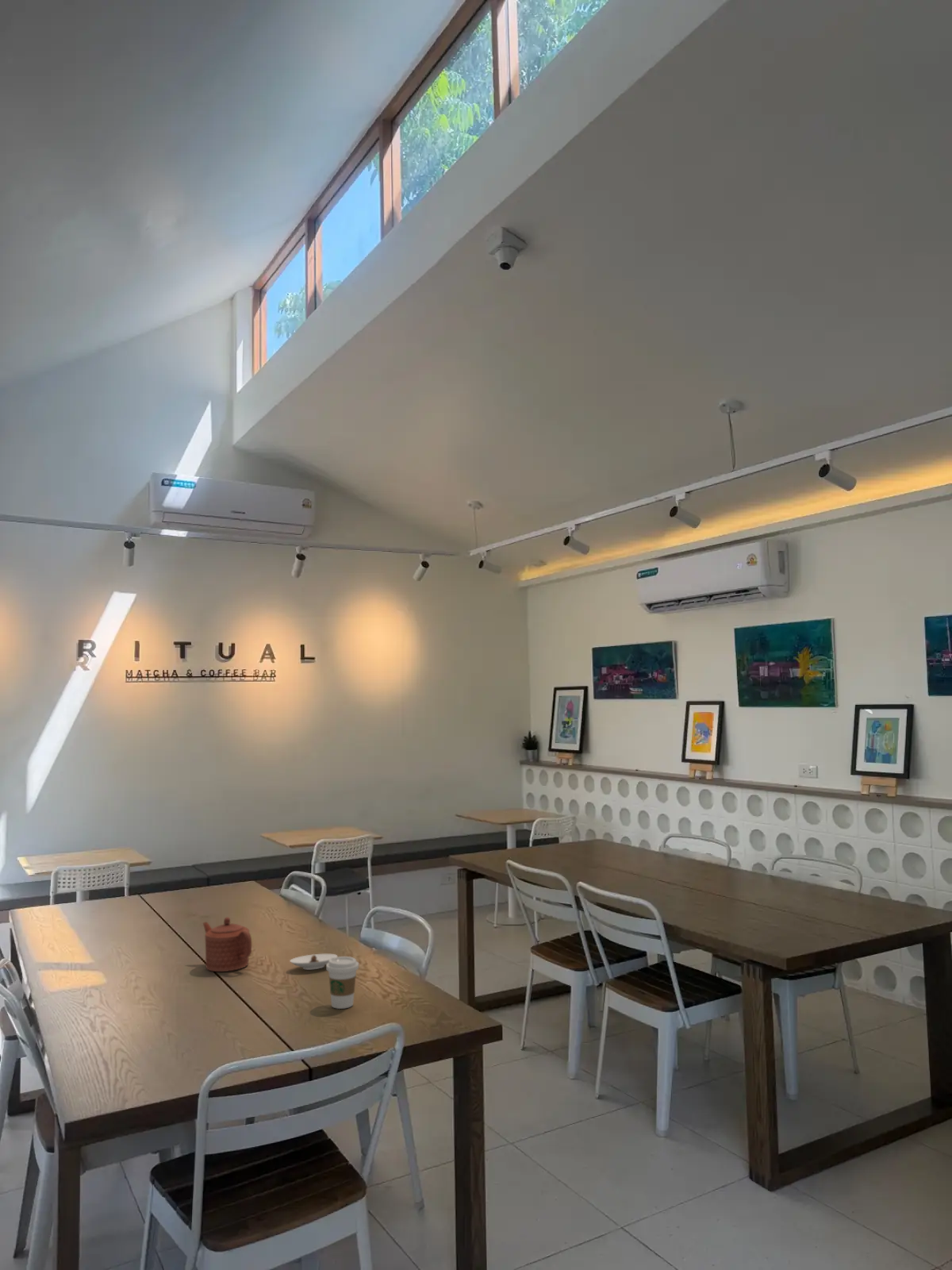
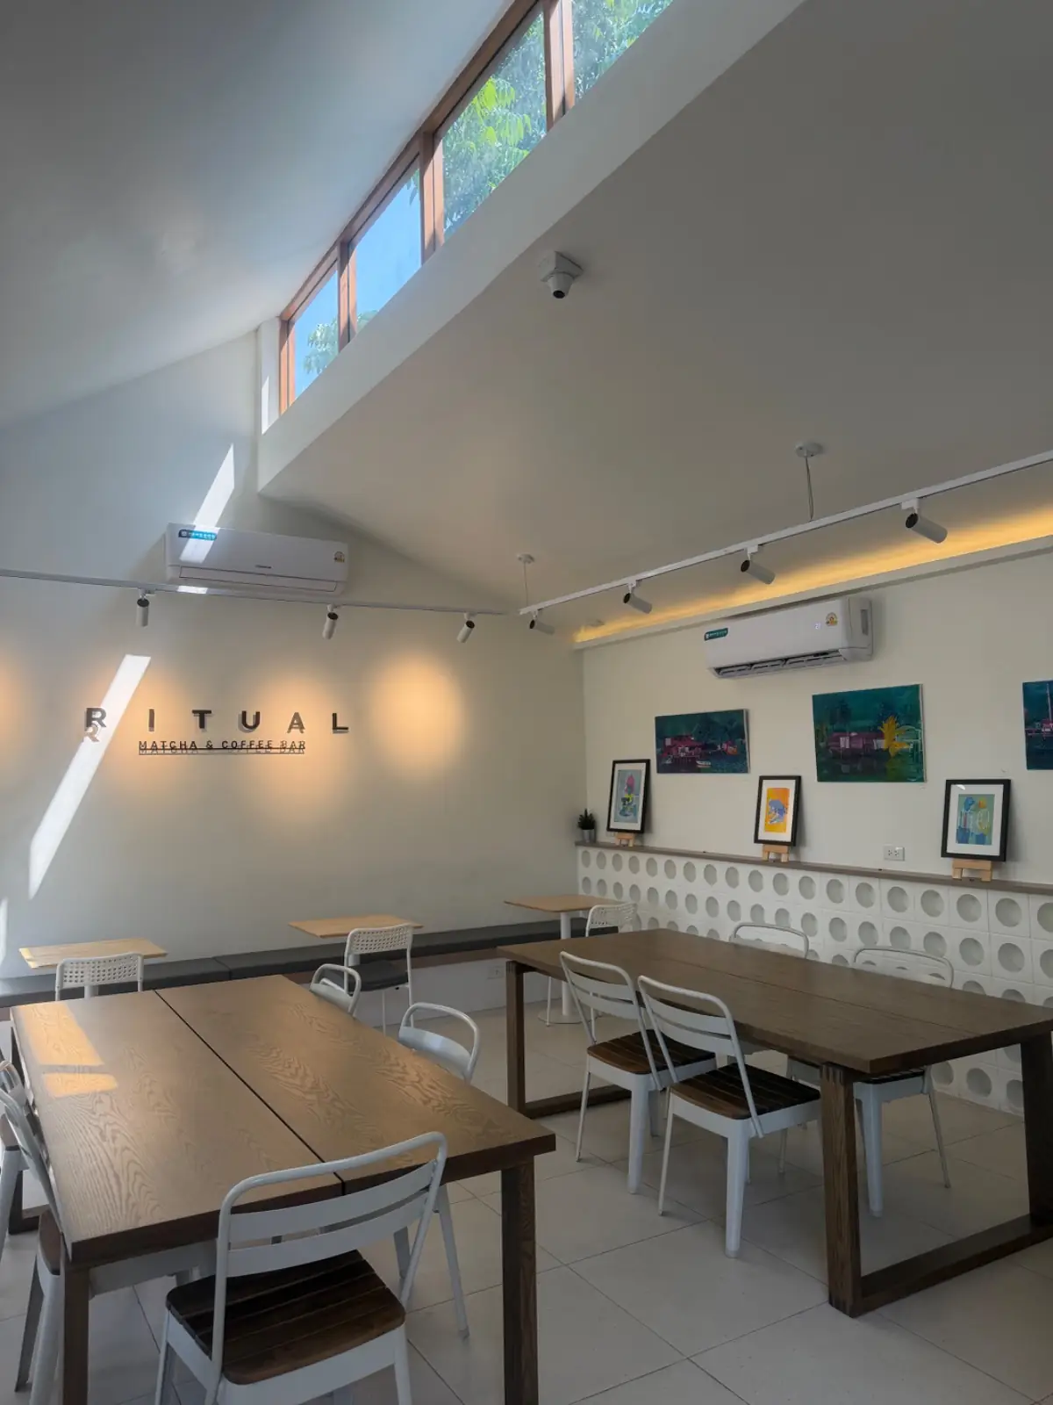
- coffee cup (342, 982)
- saucer (313, 961)
- teapot (227, 941)
